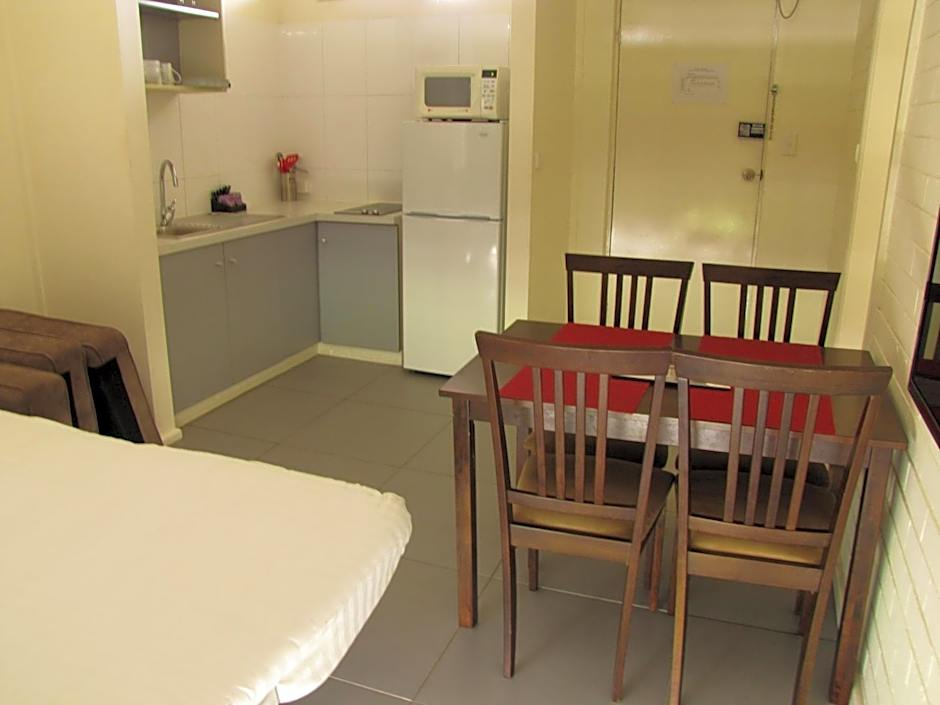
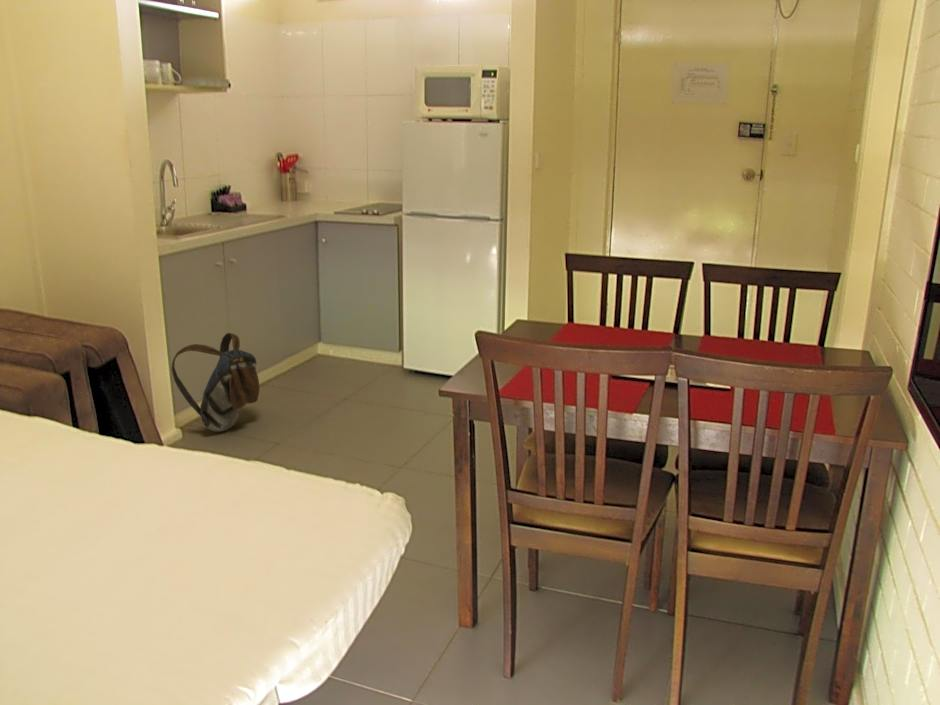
+ backpack (222, 383)
